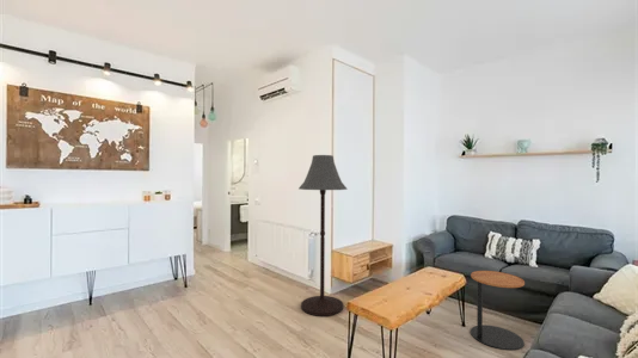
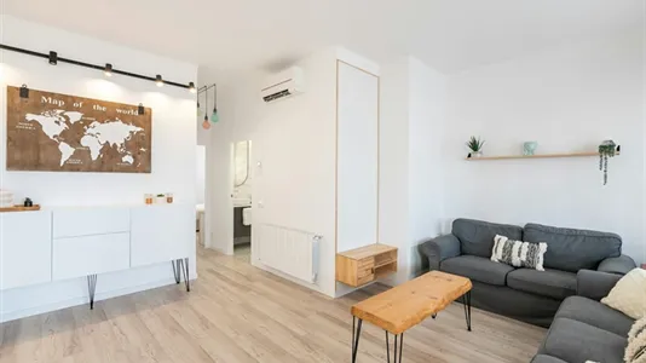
- floor lamp (323, 230)
- side table (481, 307)
